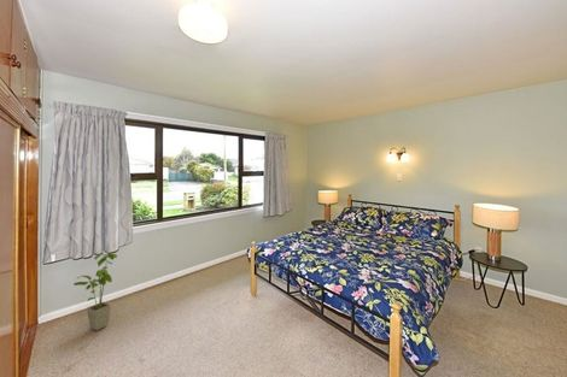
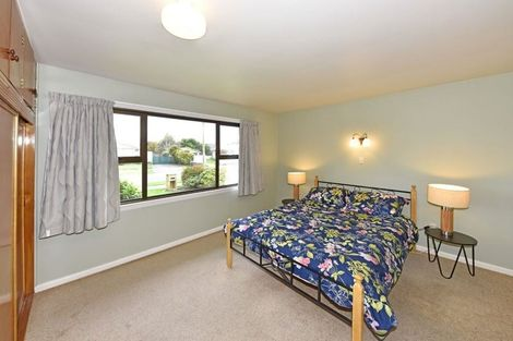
- house plant (100, 289)
